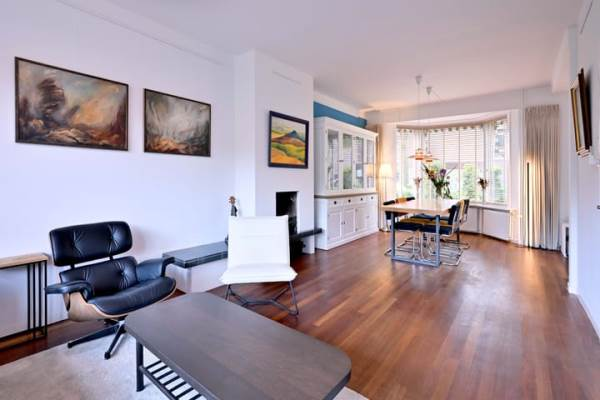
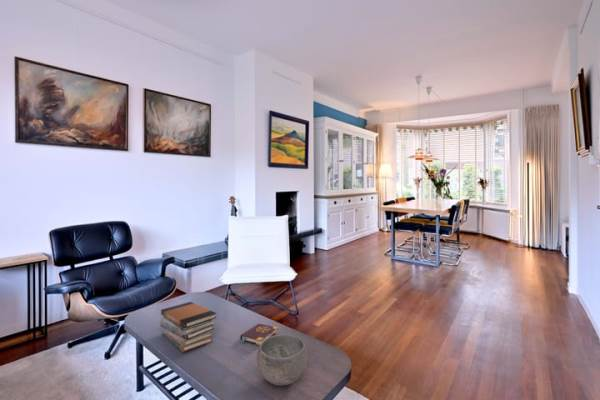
+ book stack (187, 324)
+ book (259, 333)
+ bowl (282, 361)
